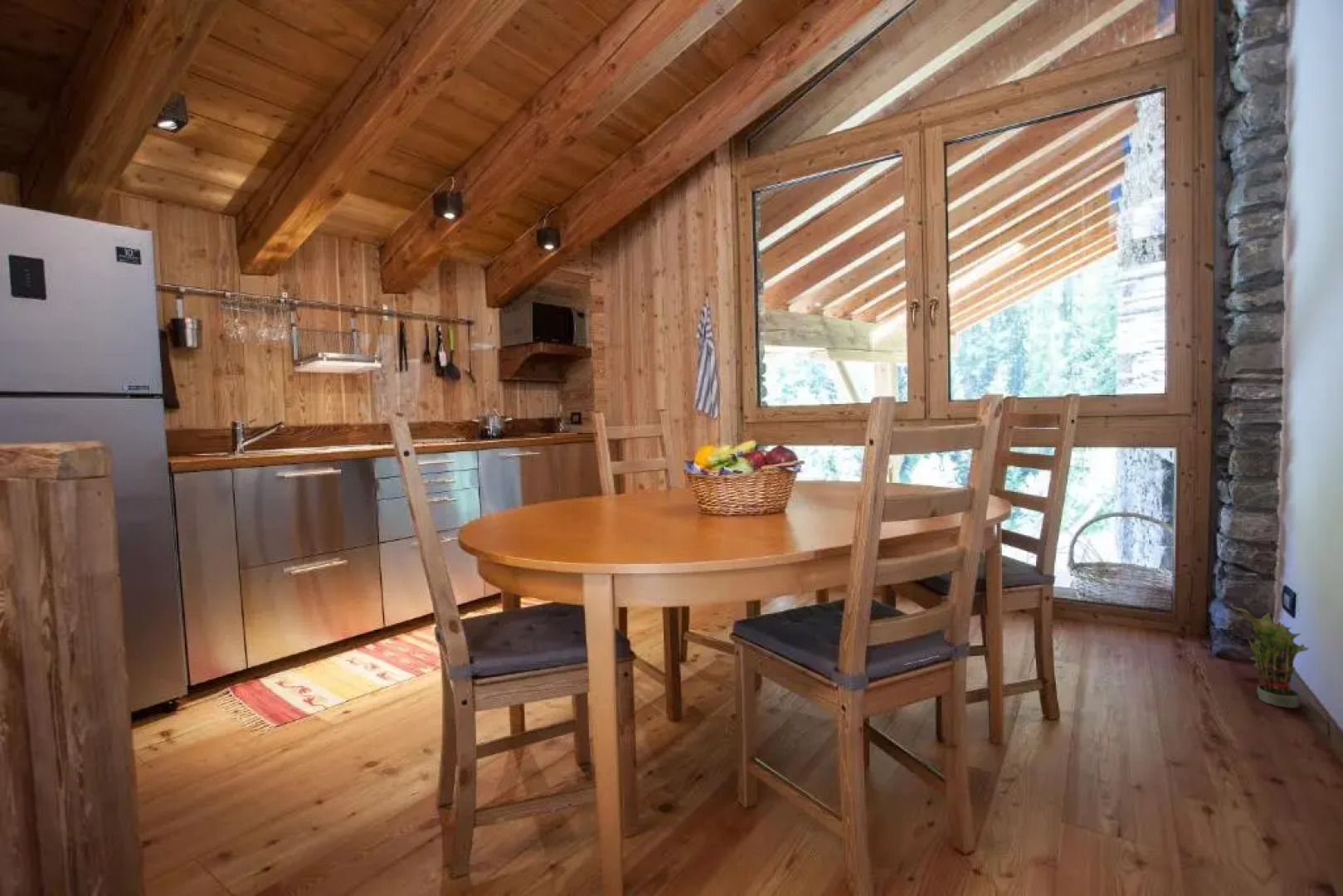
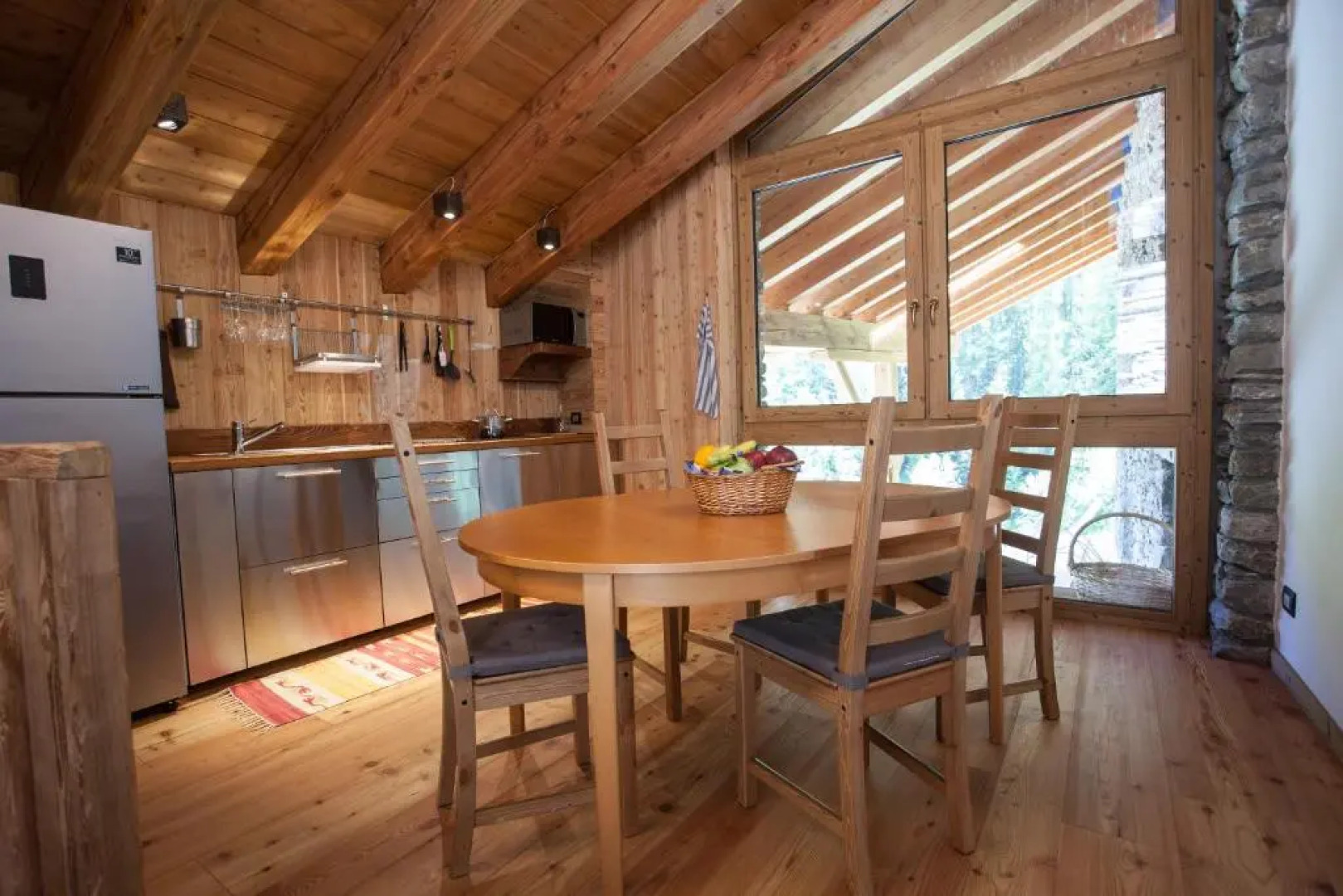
- potted plant (1267, 653)
